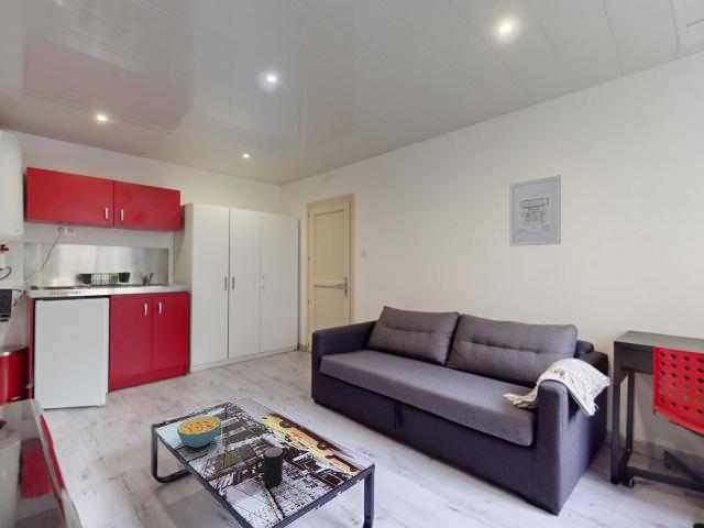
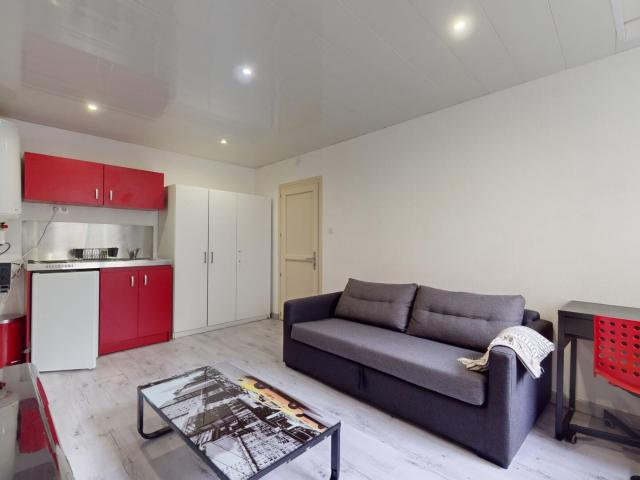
- cereal bowl (199, 435)
- mug (268, 466)
- wall art (534, 212)
